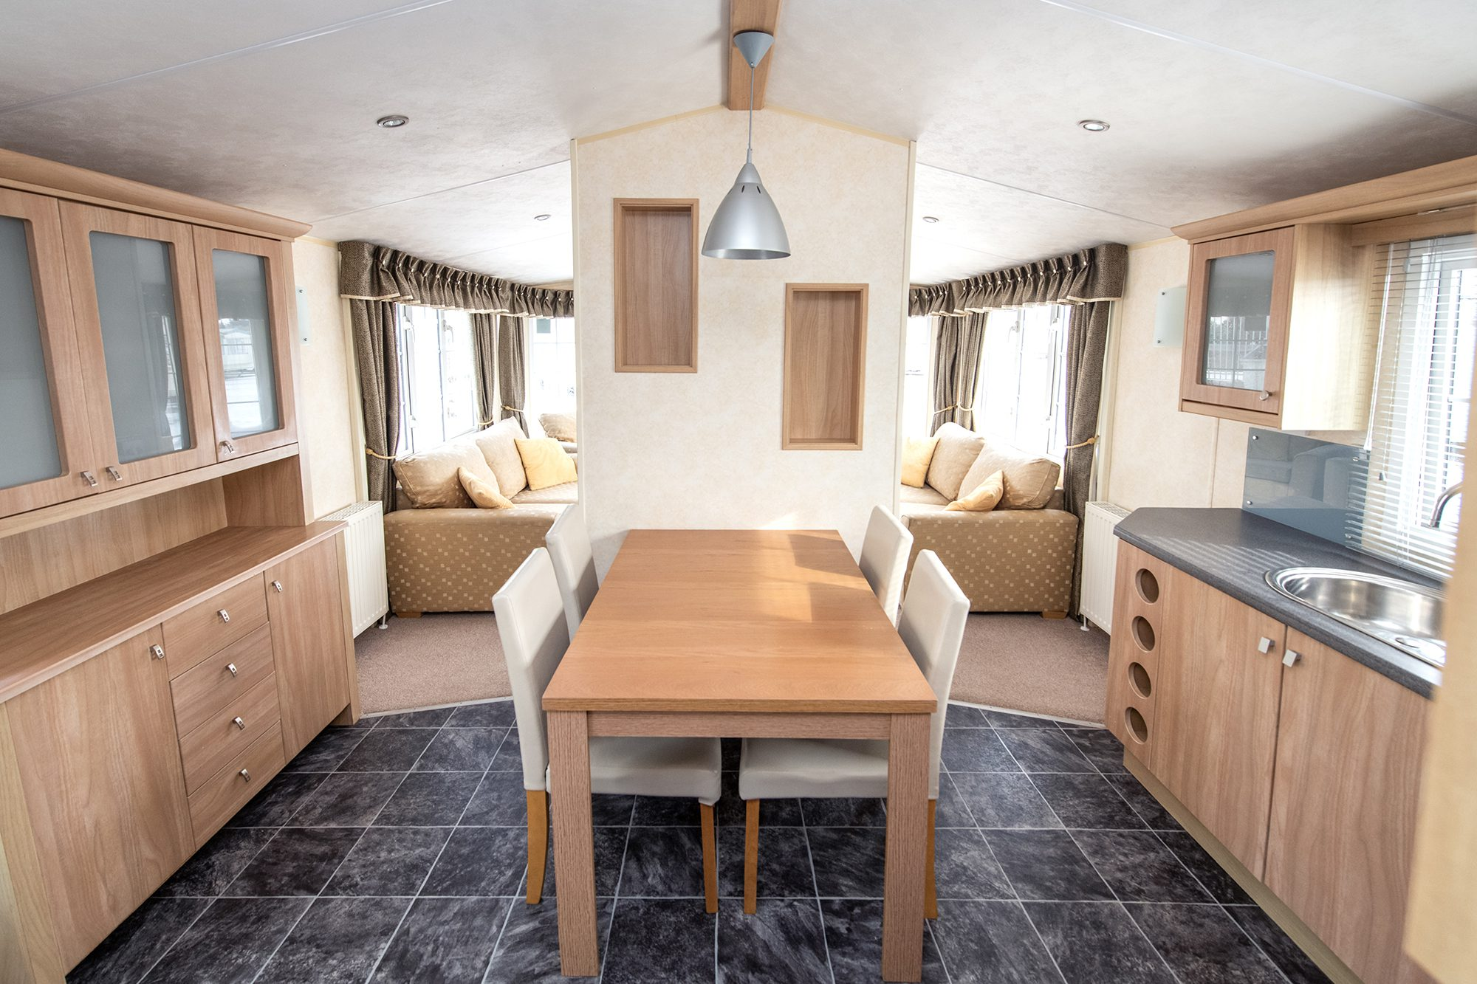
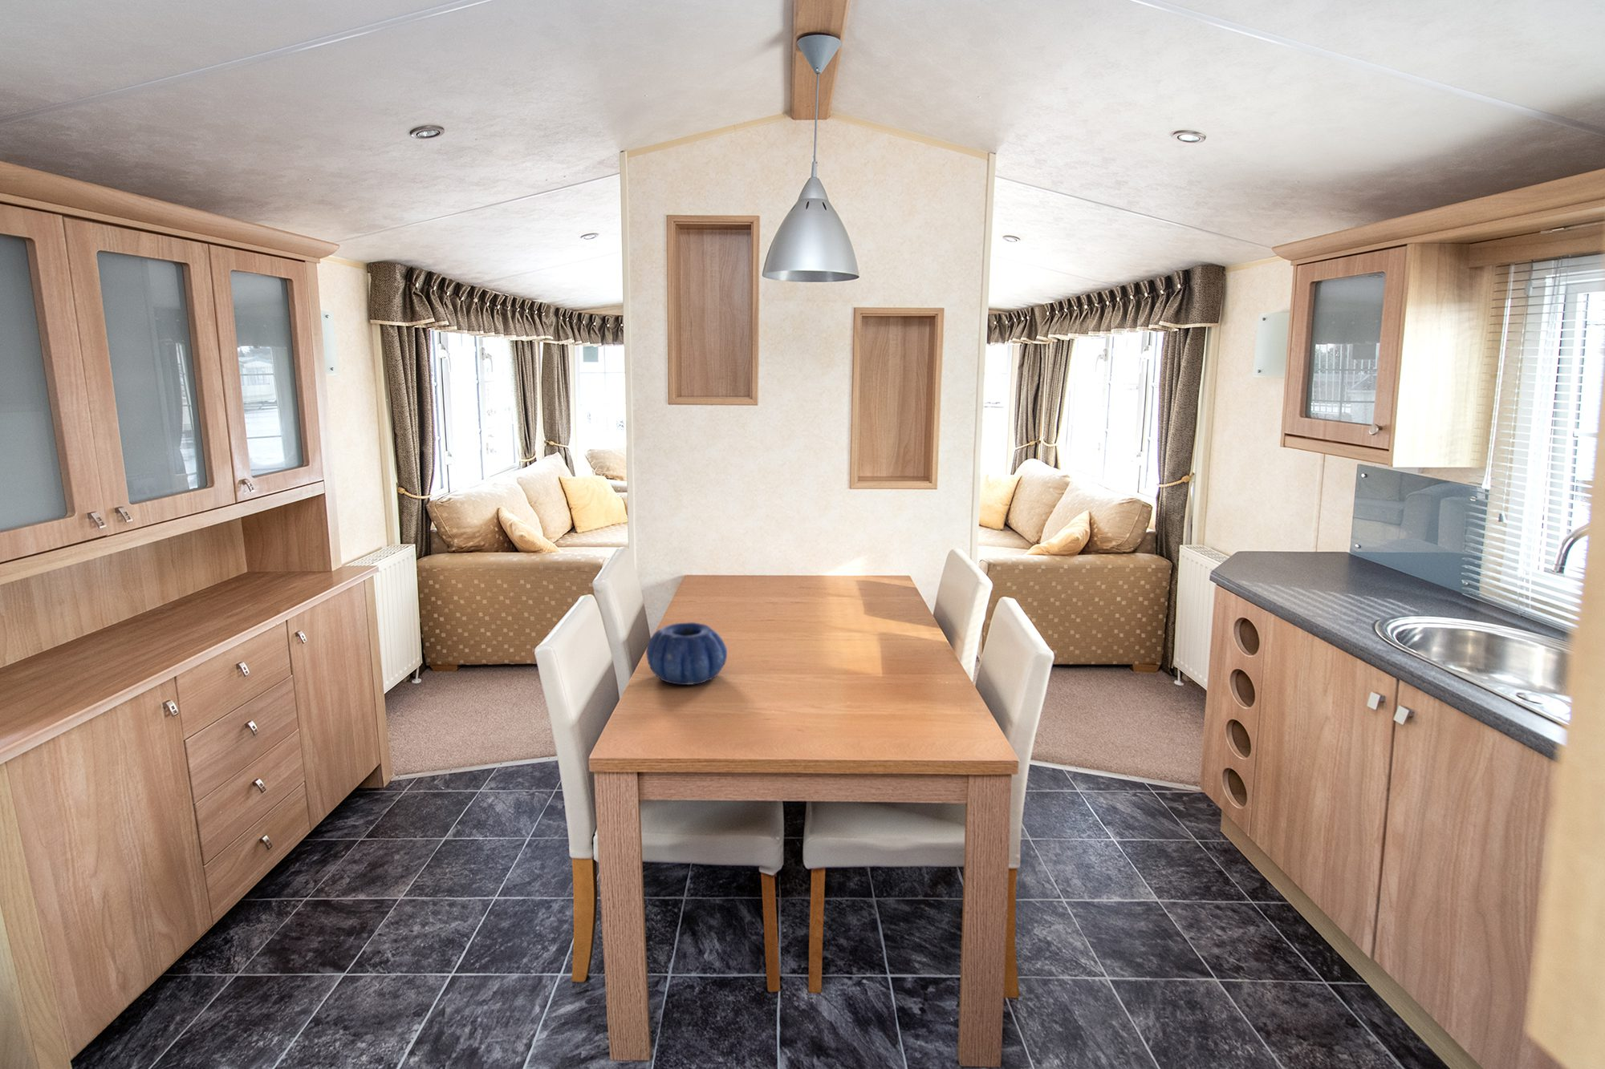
+ decorative bowl (686, 651)
